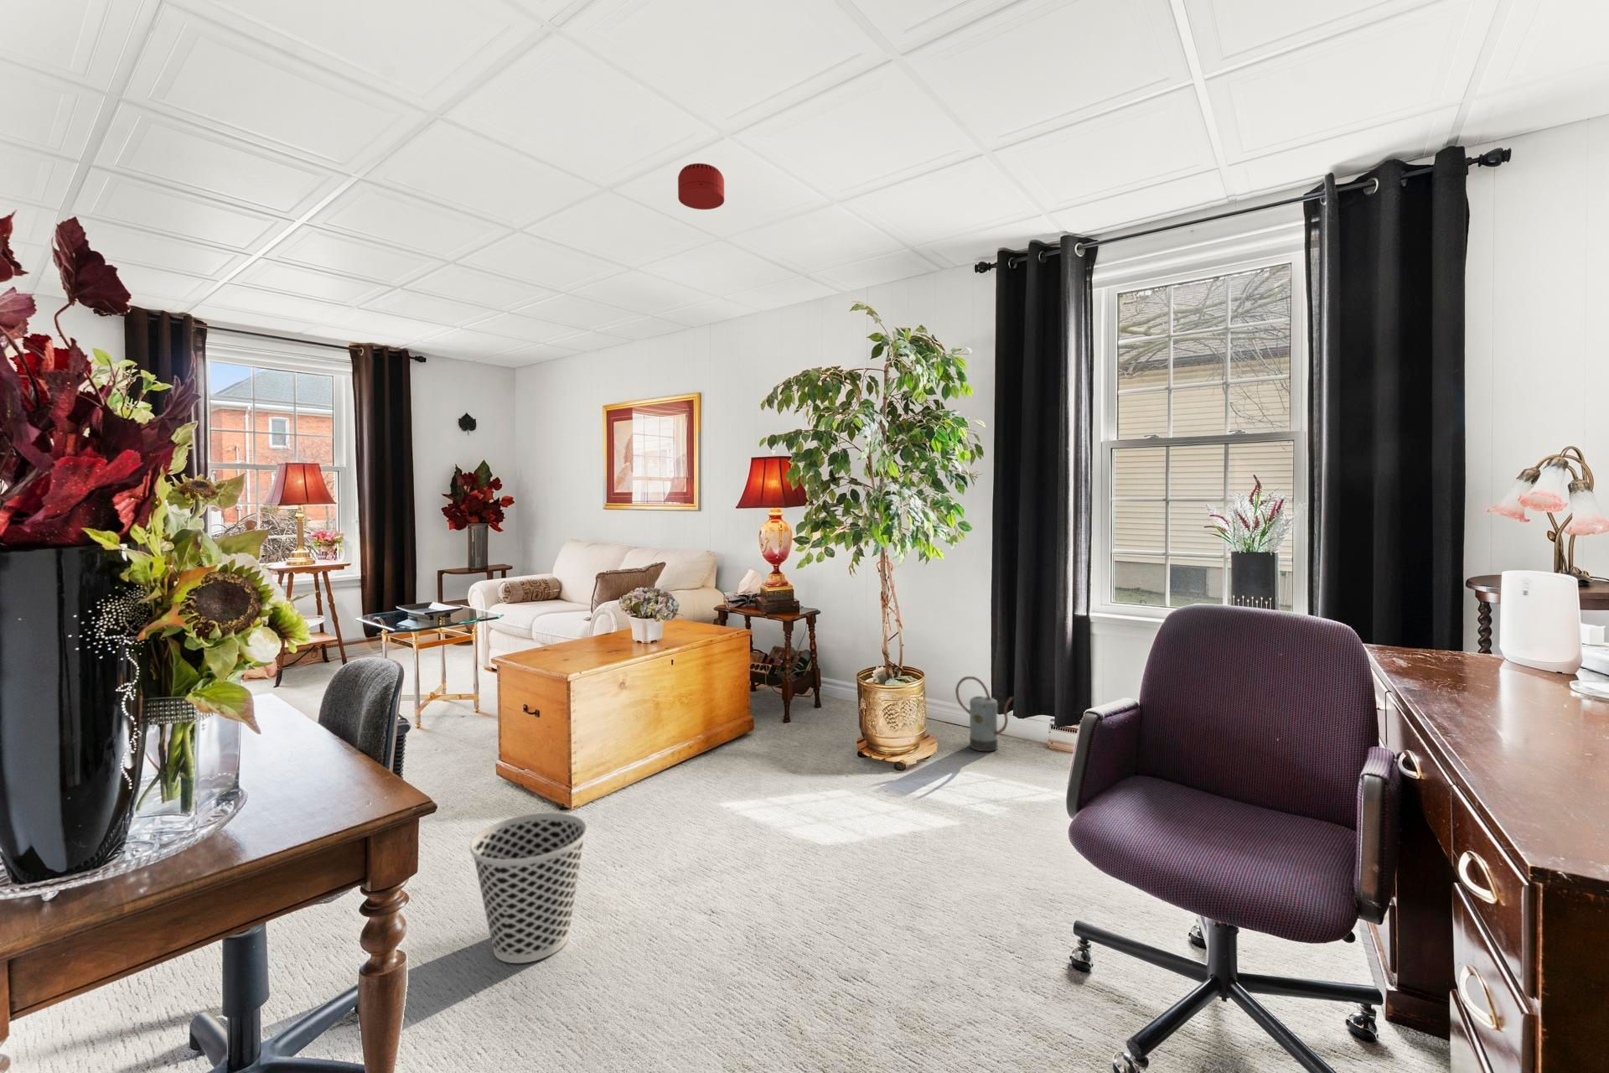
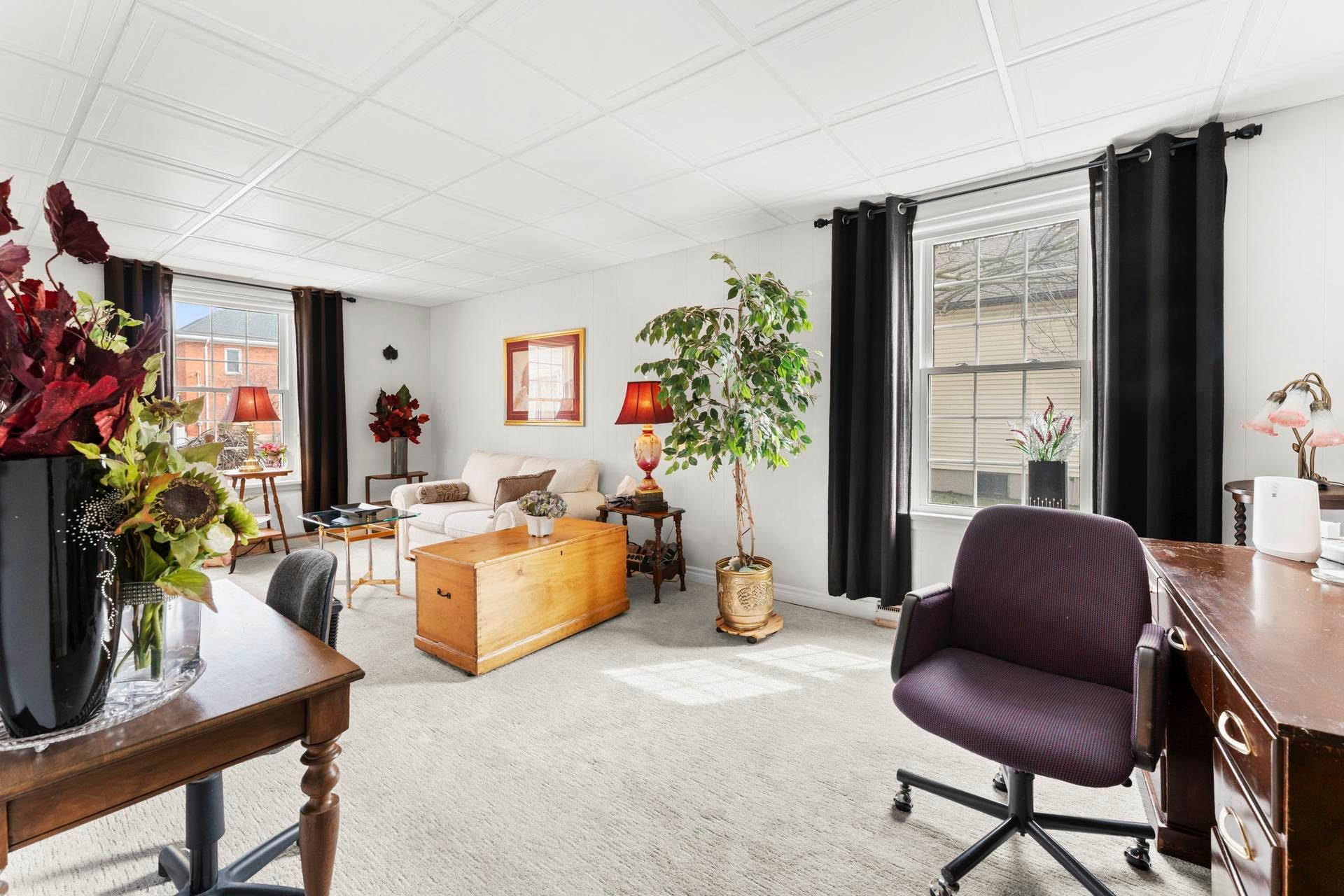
- wastebasket (530, 887)
- watering can (984, 713)
- smoke detector (700, 186)
